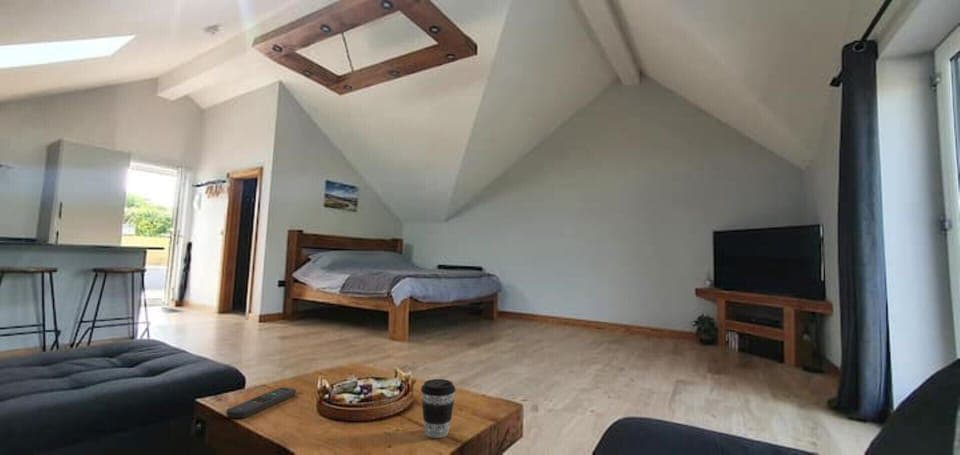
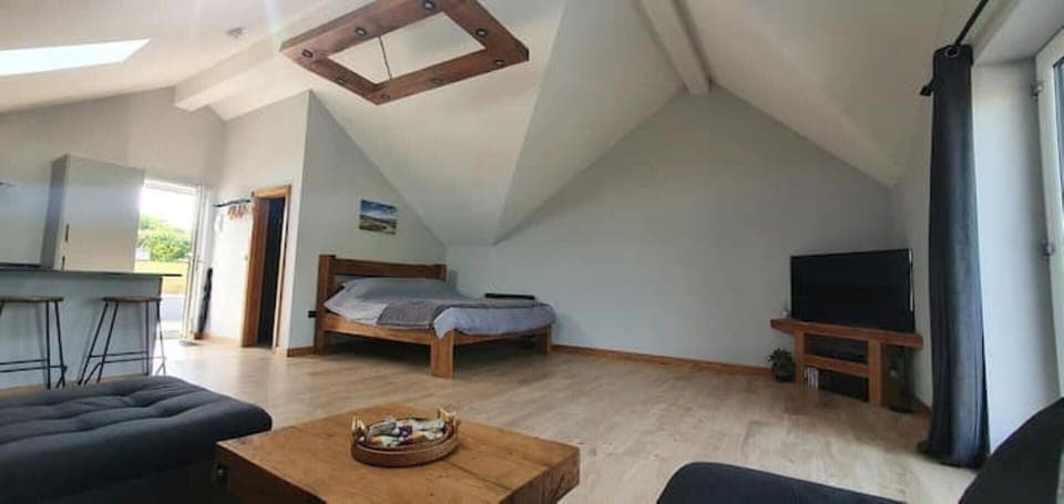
- remote control (263, 401)
- coffee cup (437, 408)
